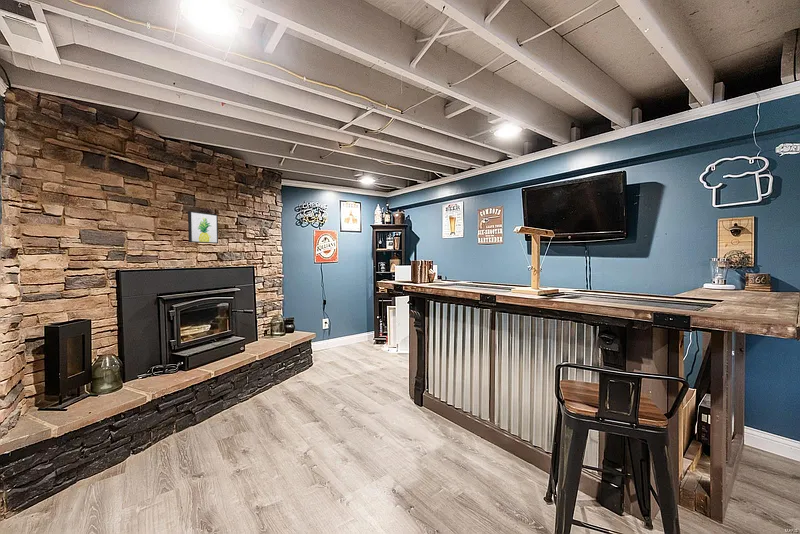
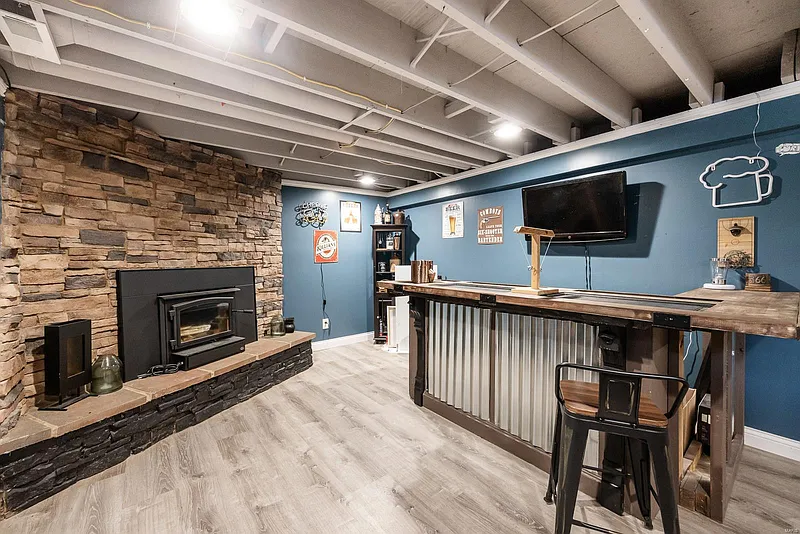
- wall art (203, 227)
